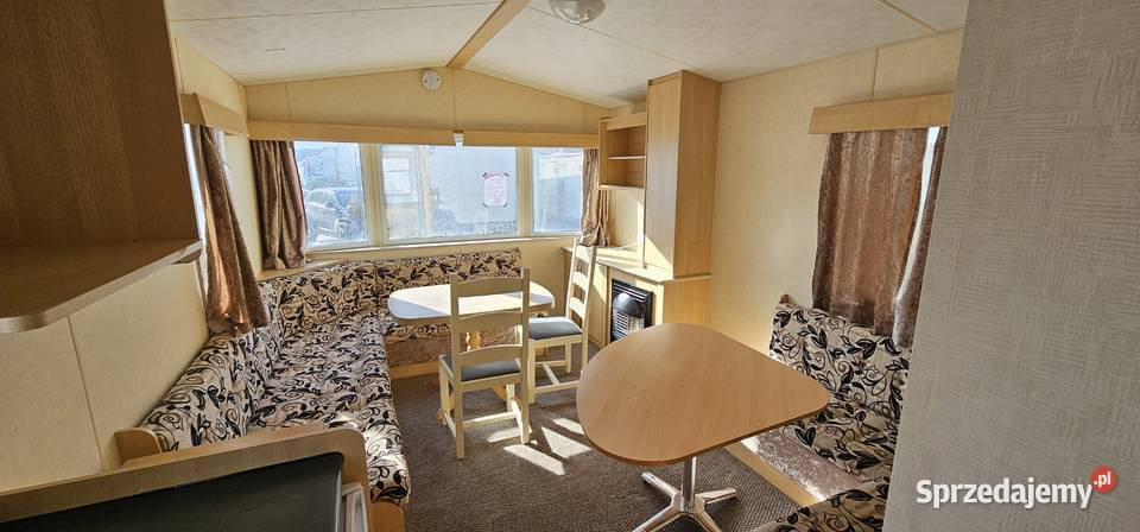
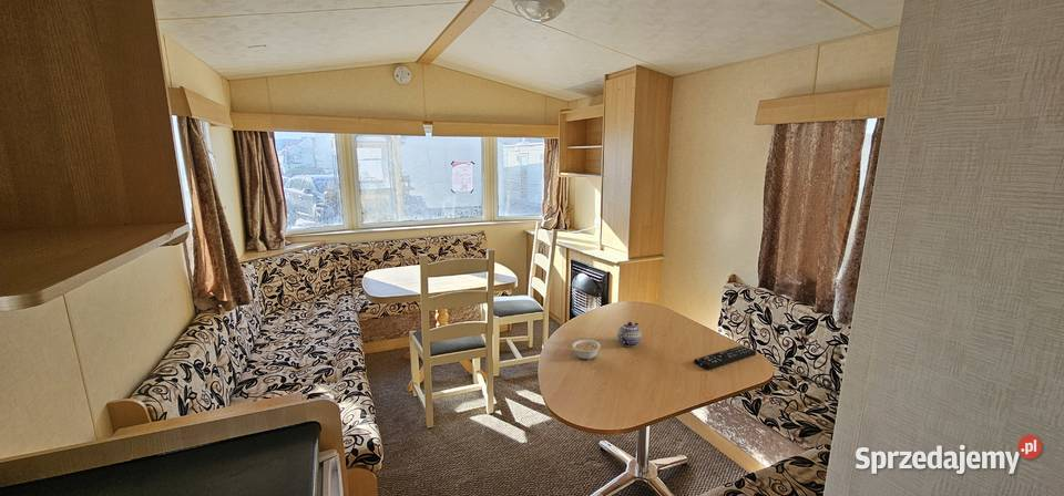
+ teapot (628, 332)
+ legume (585, 349)
+ remote control (725, 356)
